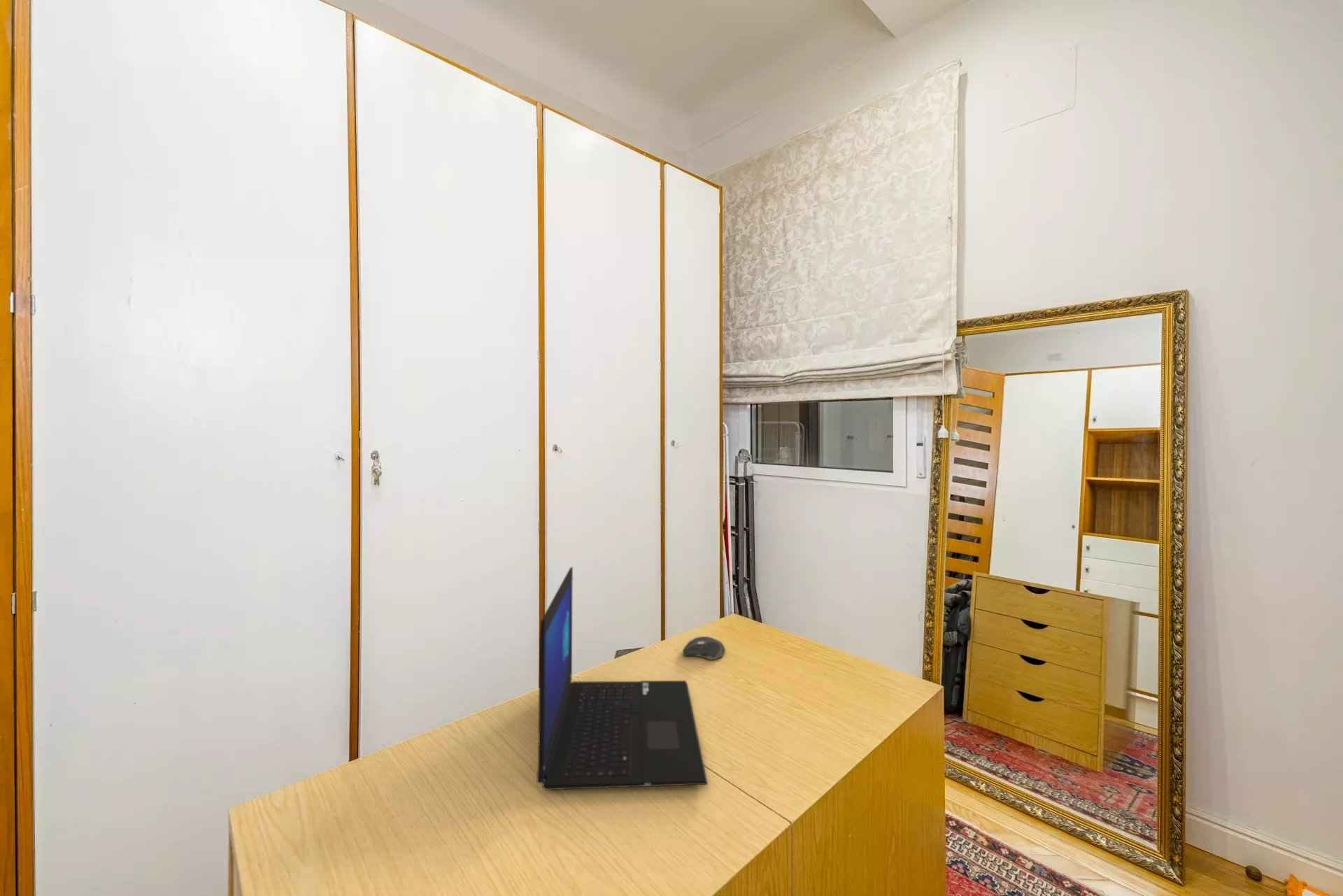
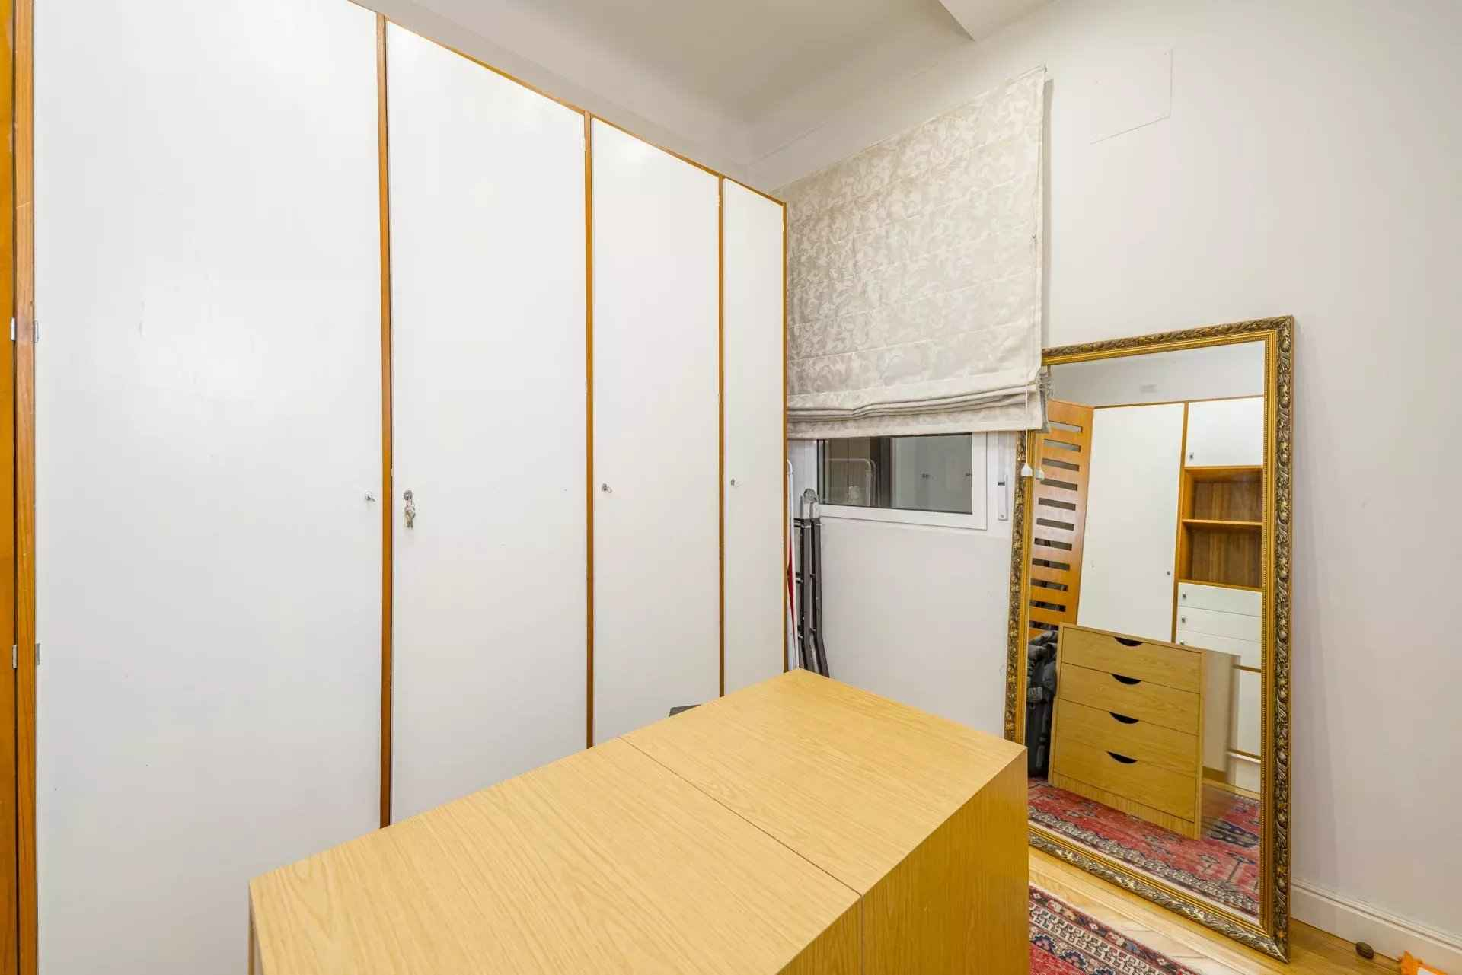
- laptop (626, 681)
- computer mouse (704, 646)
